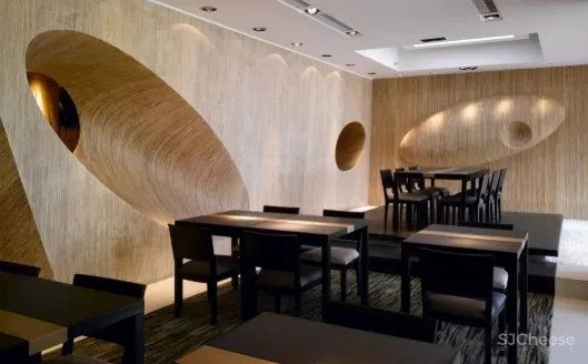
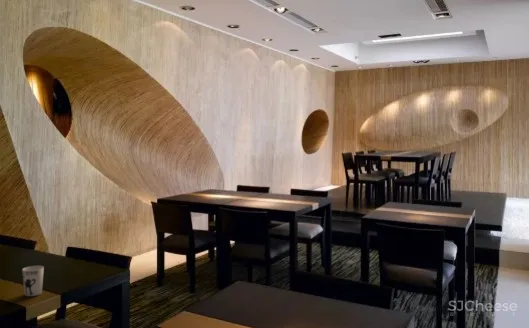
+ cup (33, 281)
